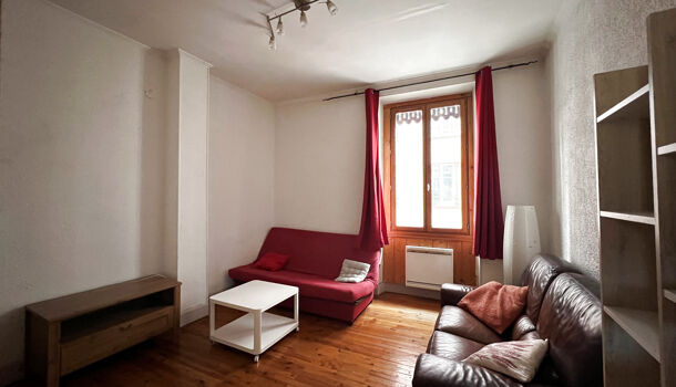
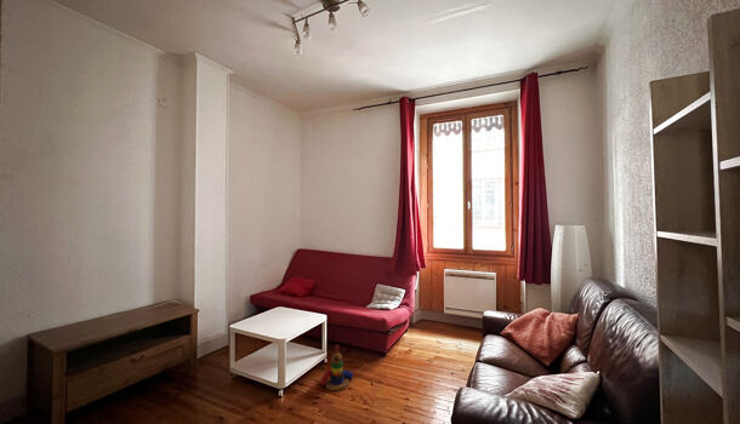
+ stacking toy (336, 362)
